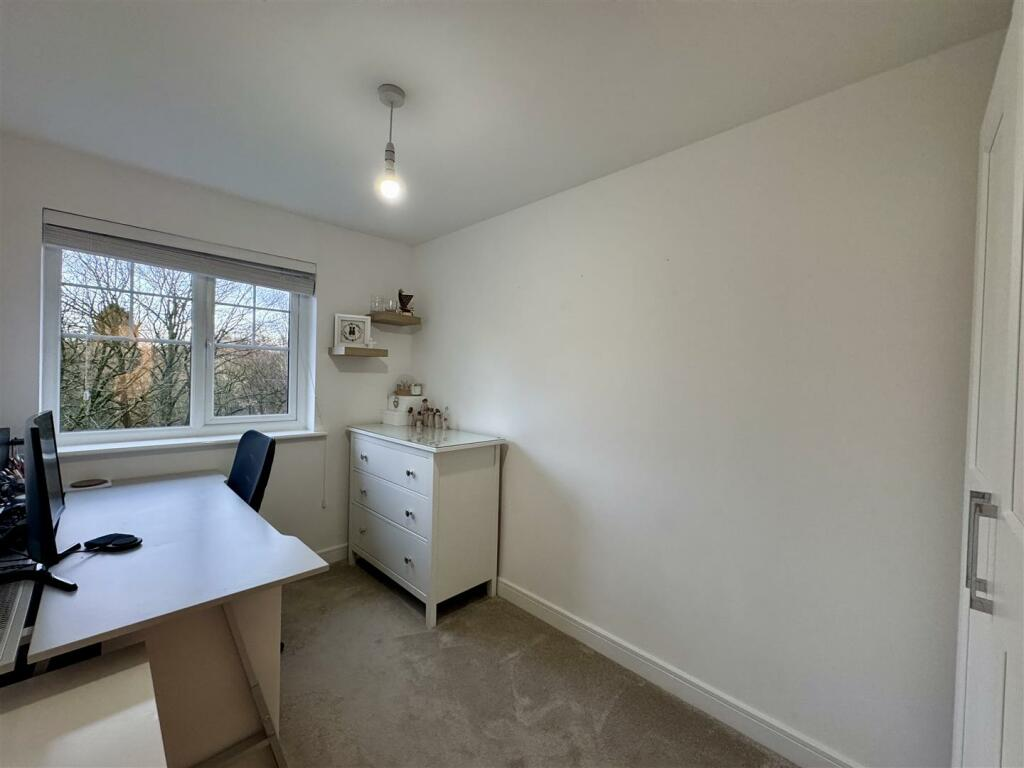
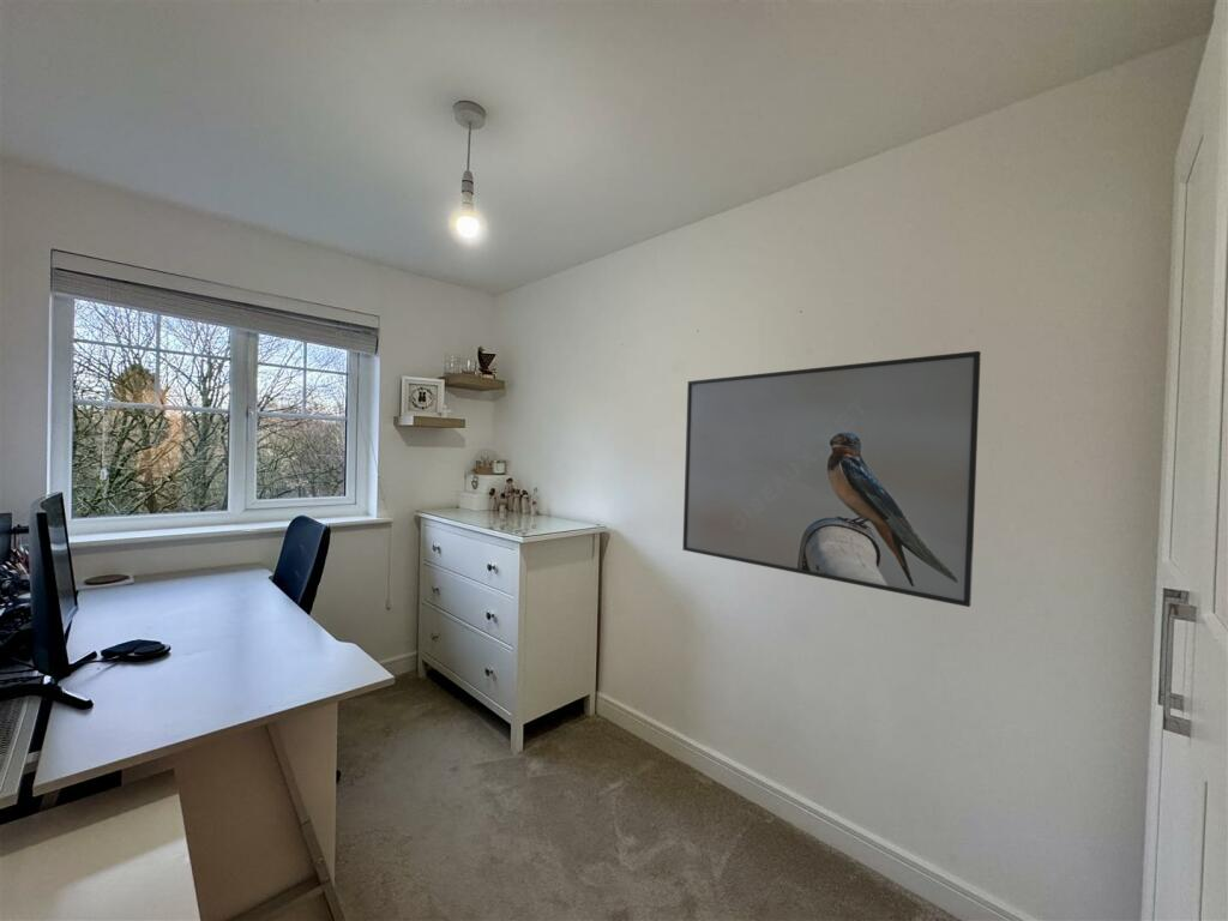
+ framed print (801, 471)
